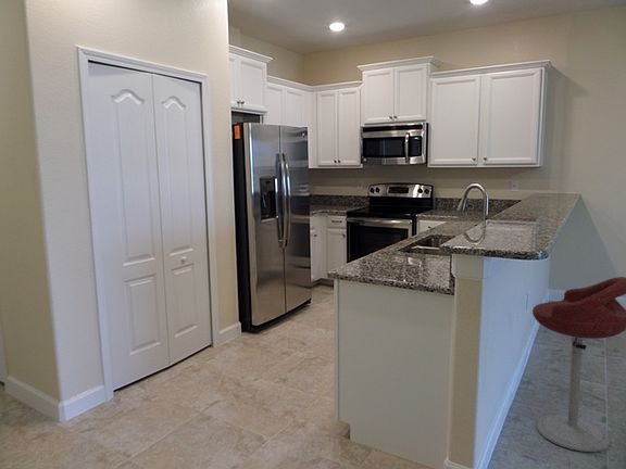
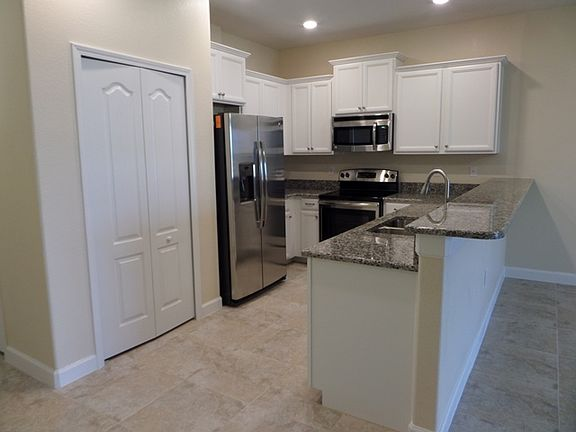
- bar stool (576, 355)
